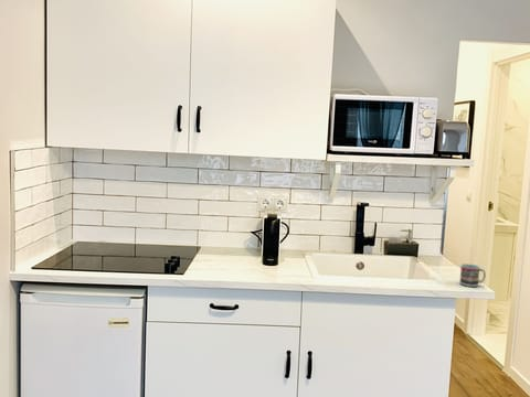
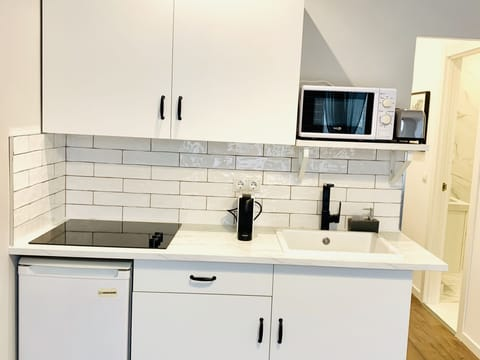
- cup (473, 275)
